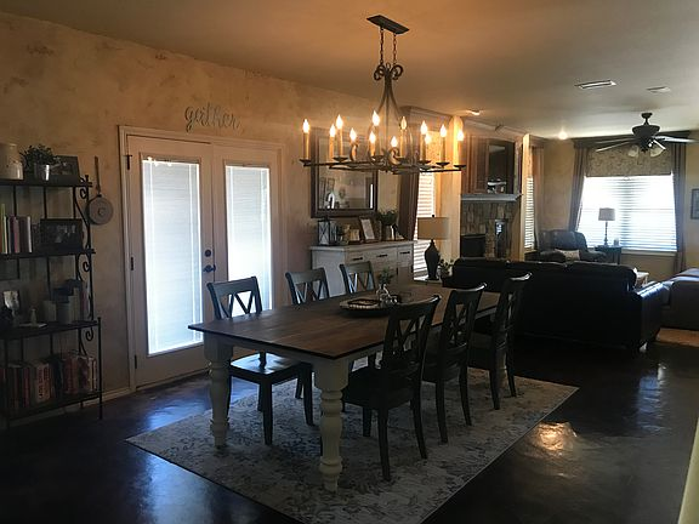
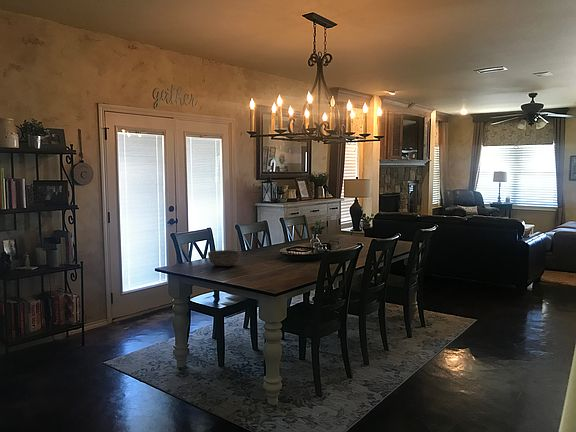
+ bowl (224, 258)
